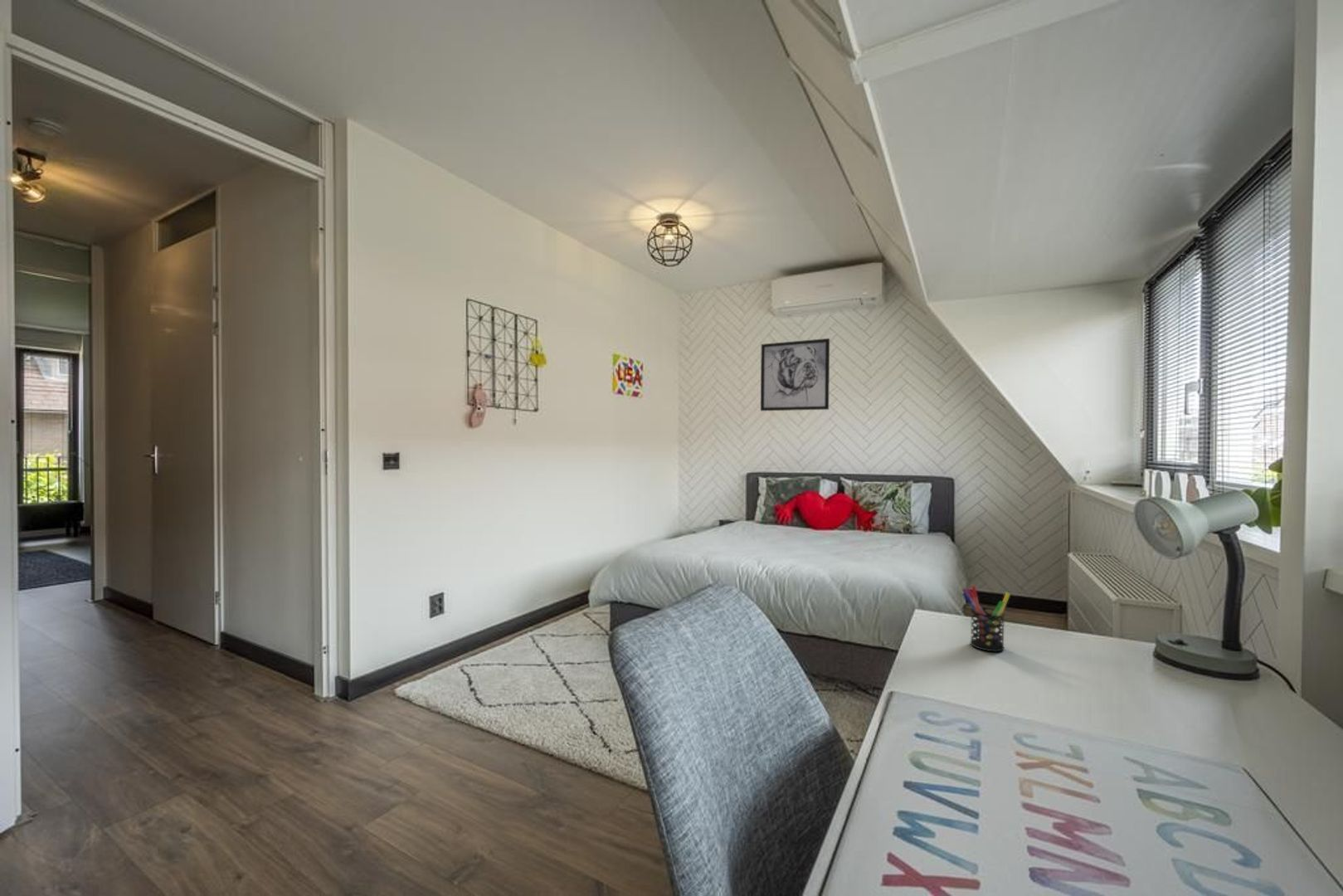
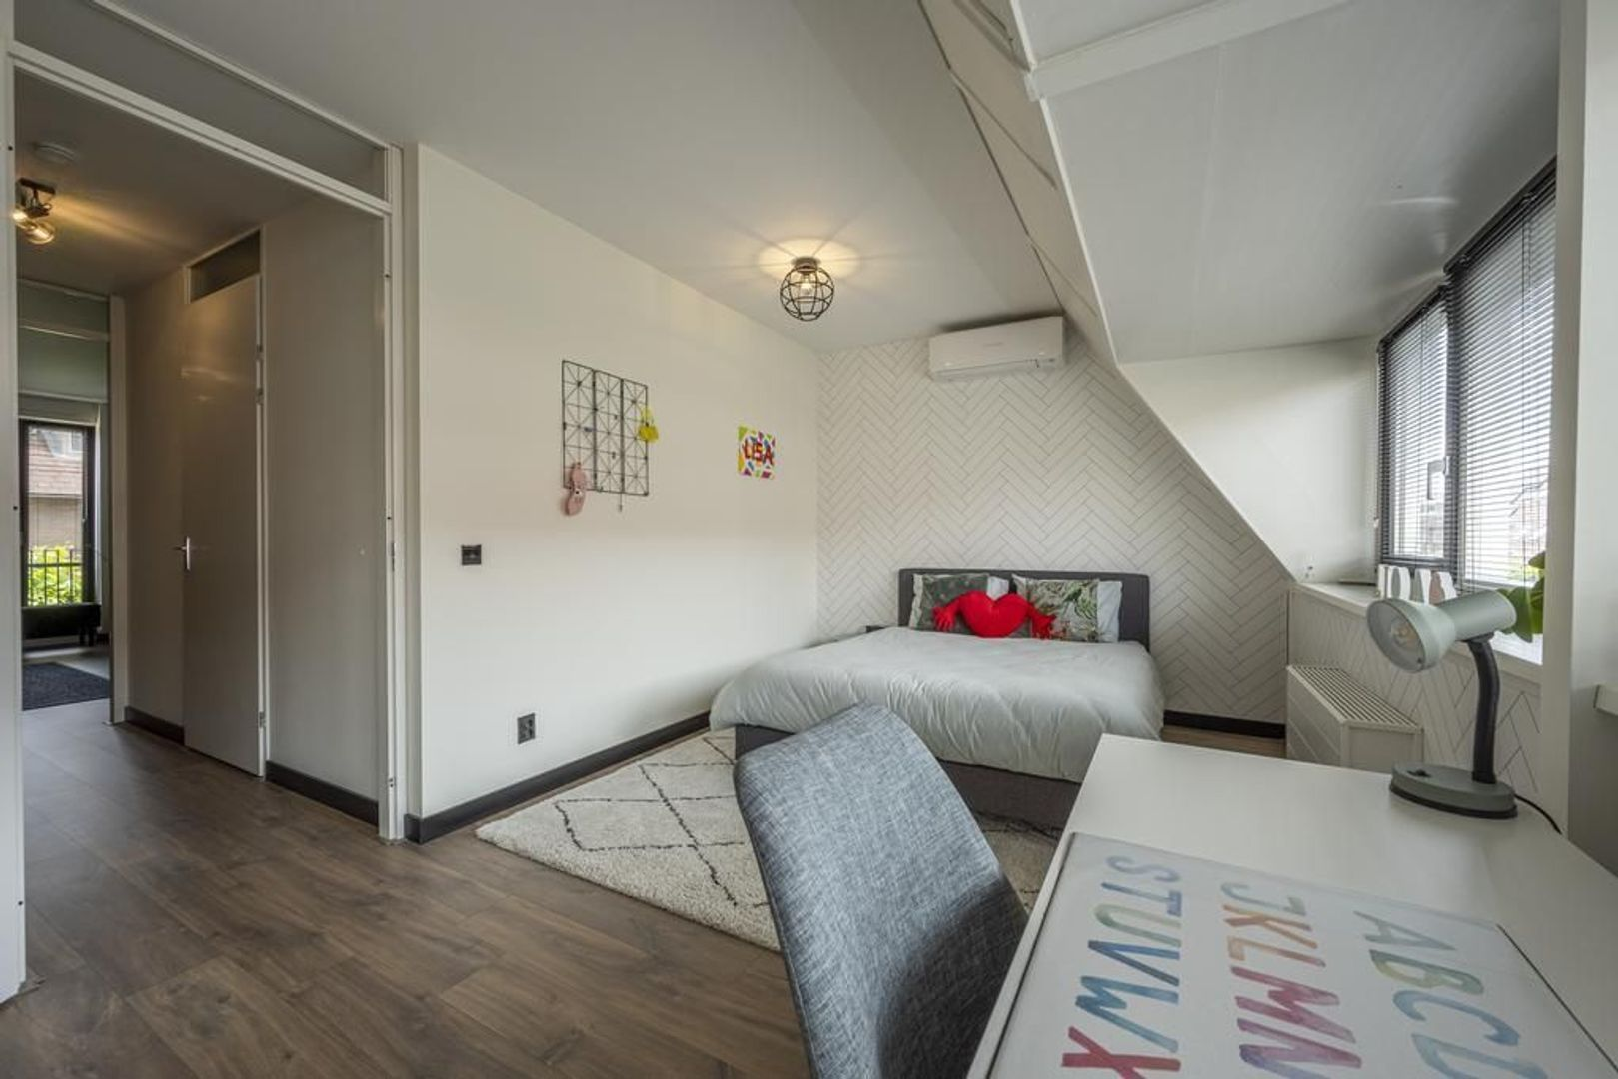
- wall art (794, 376)
- pen holder (988, 616)
